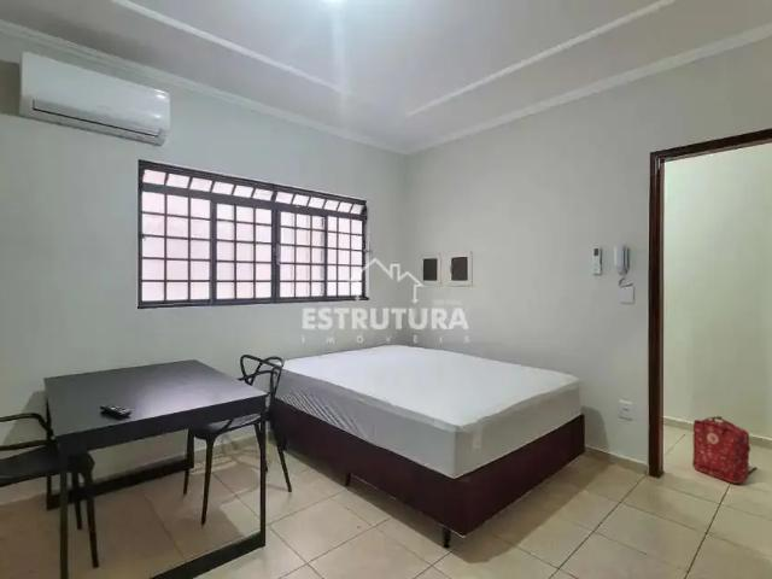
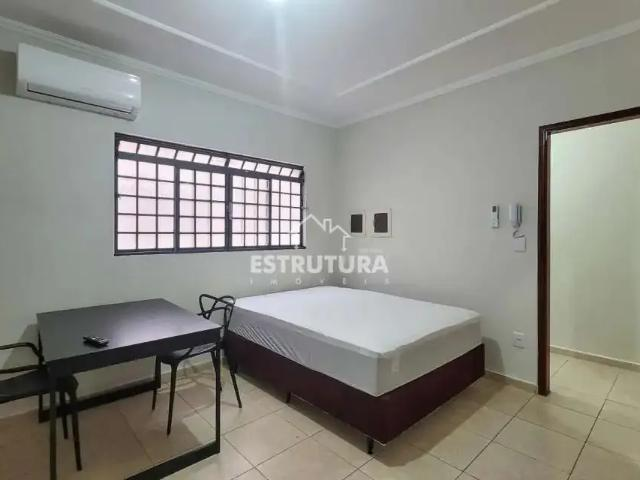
- backpack (720, 444)
